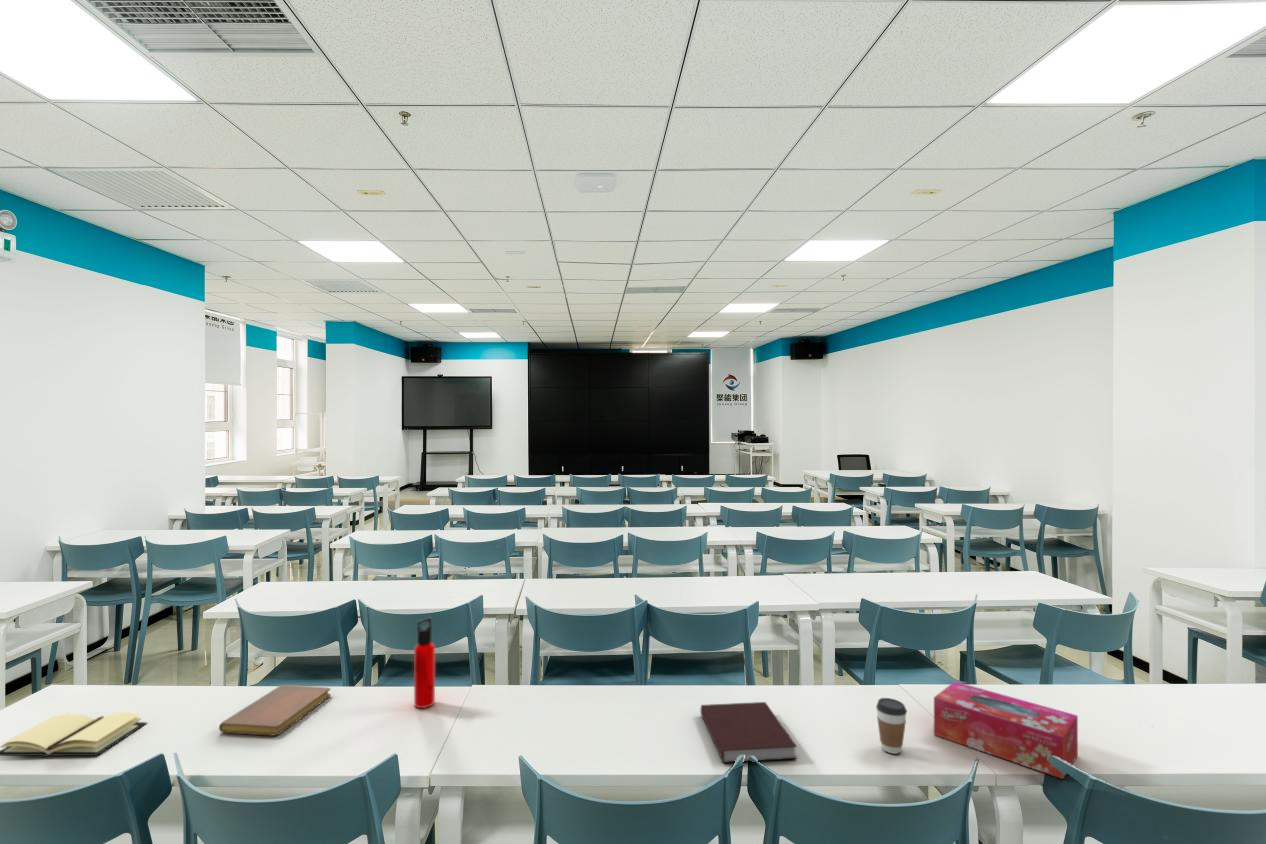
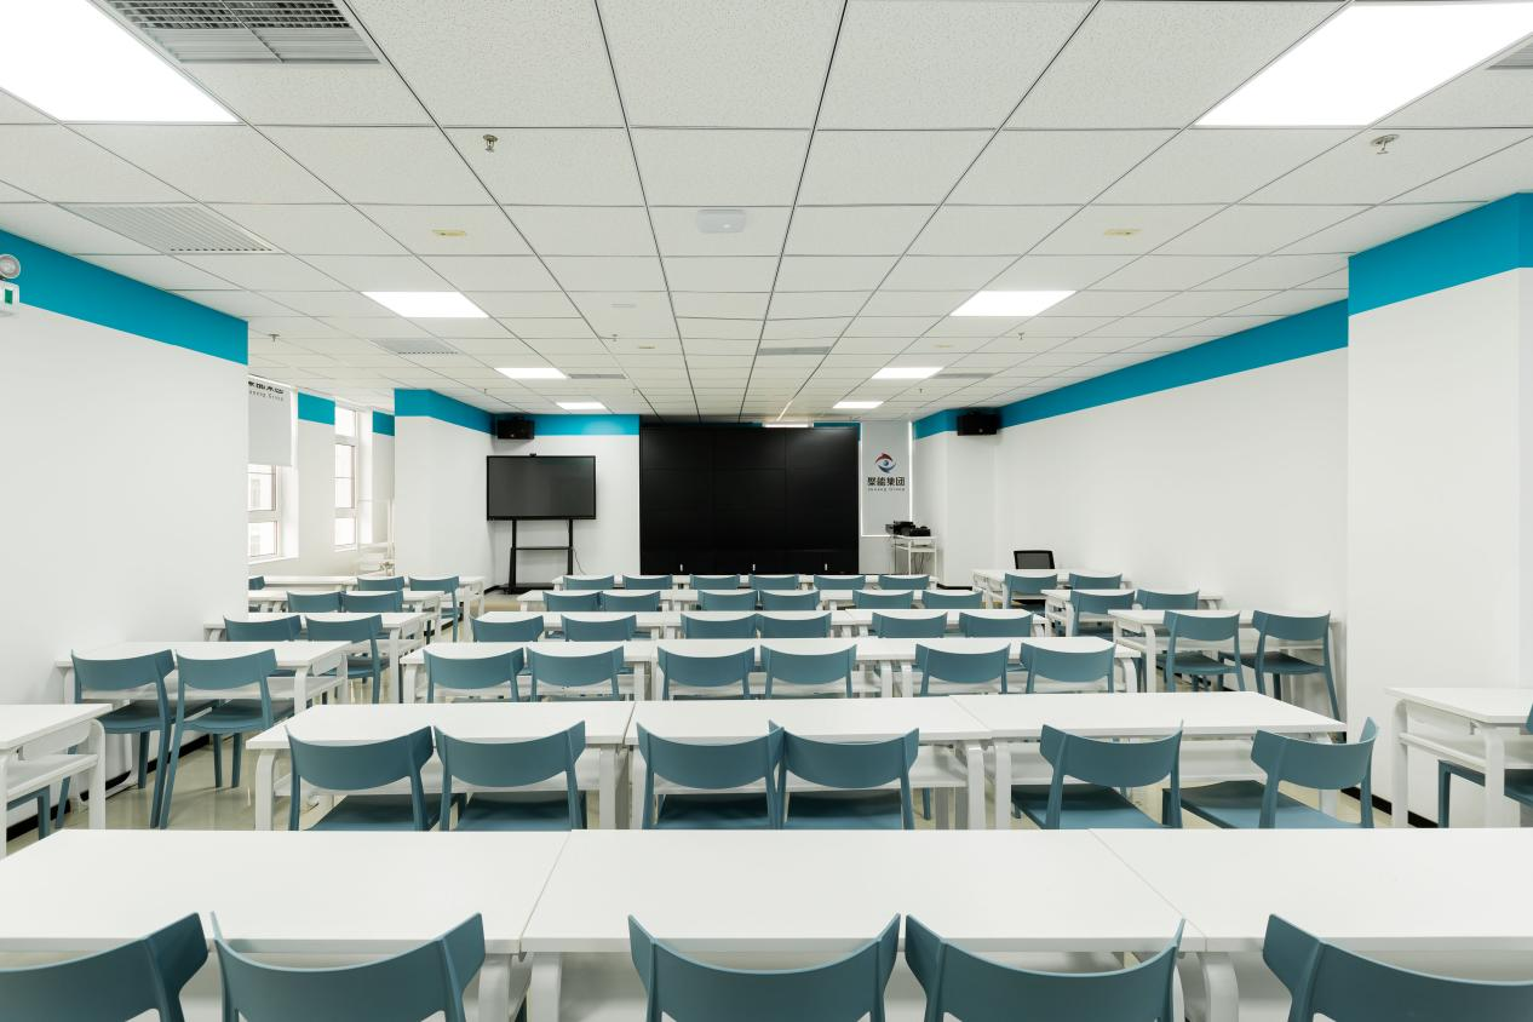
- tissue box (1003, 725)
- notebook (278, 708)
- notebook (745, 729)
- coffee cup (891, 725)
- book (75, 731)
- water bottle (424, 660)
